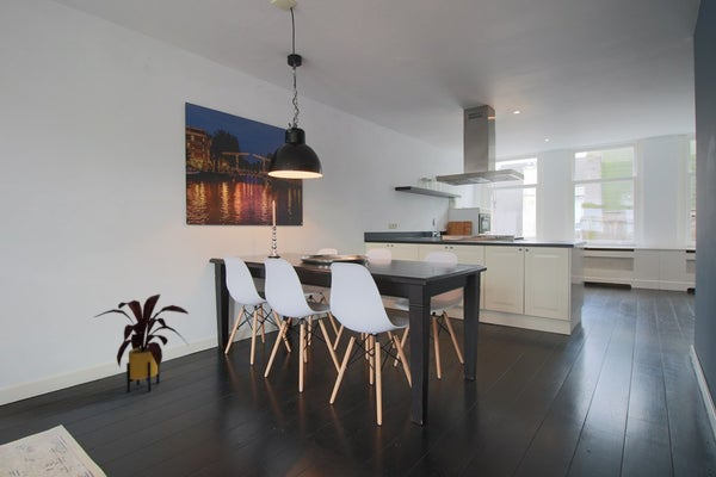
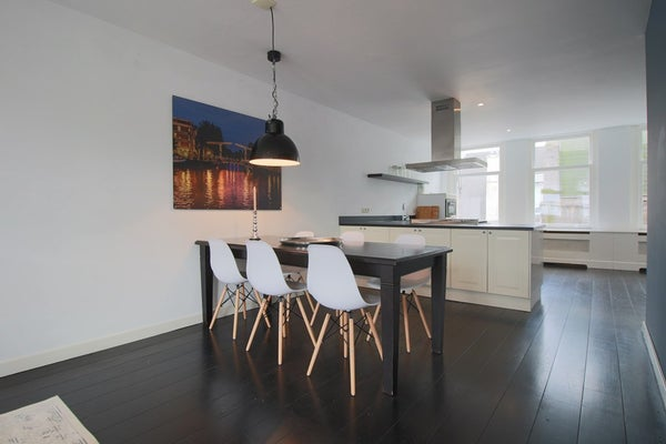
- house plant (140, 342)
